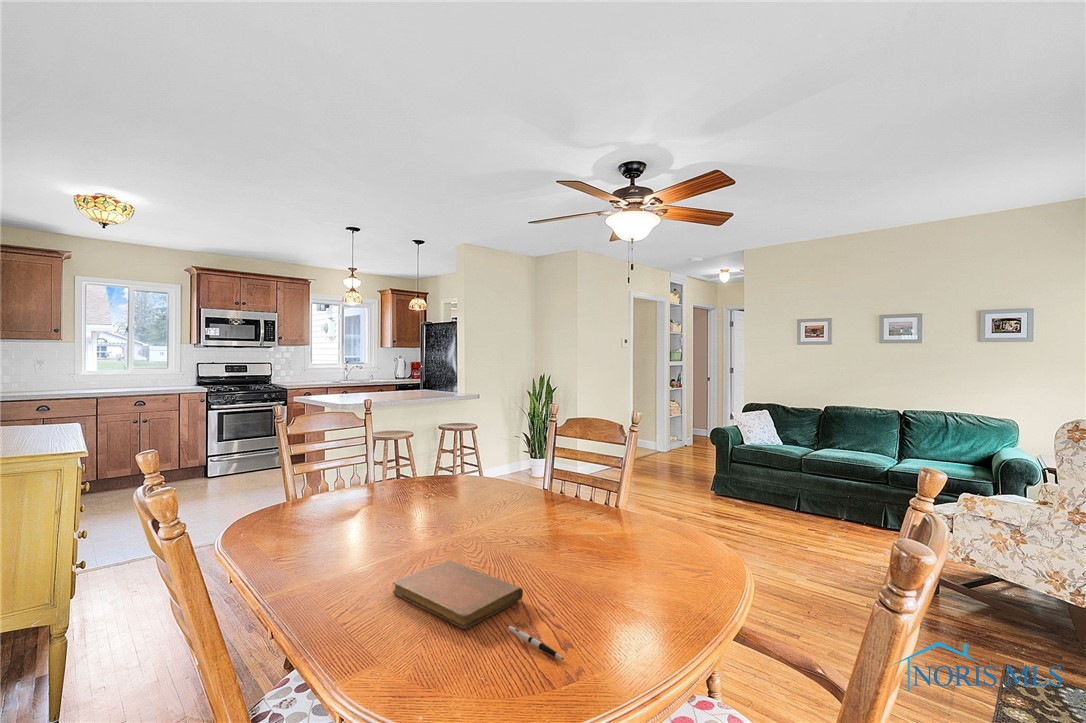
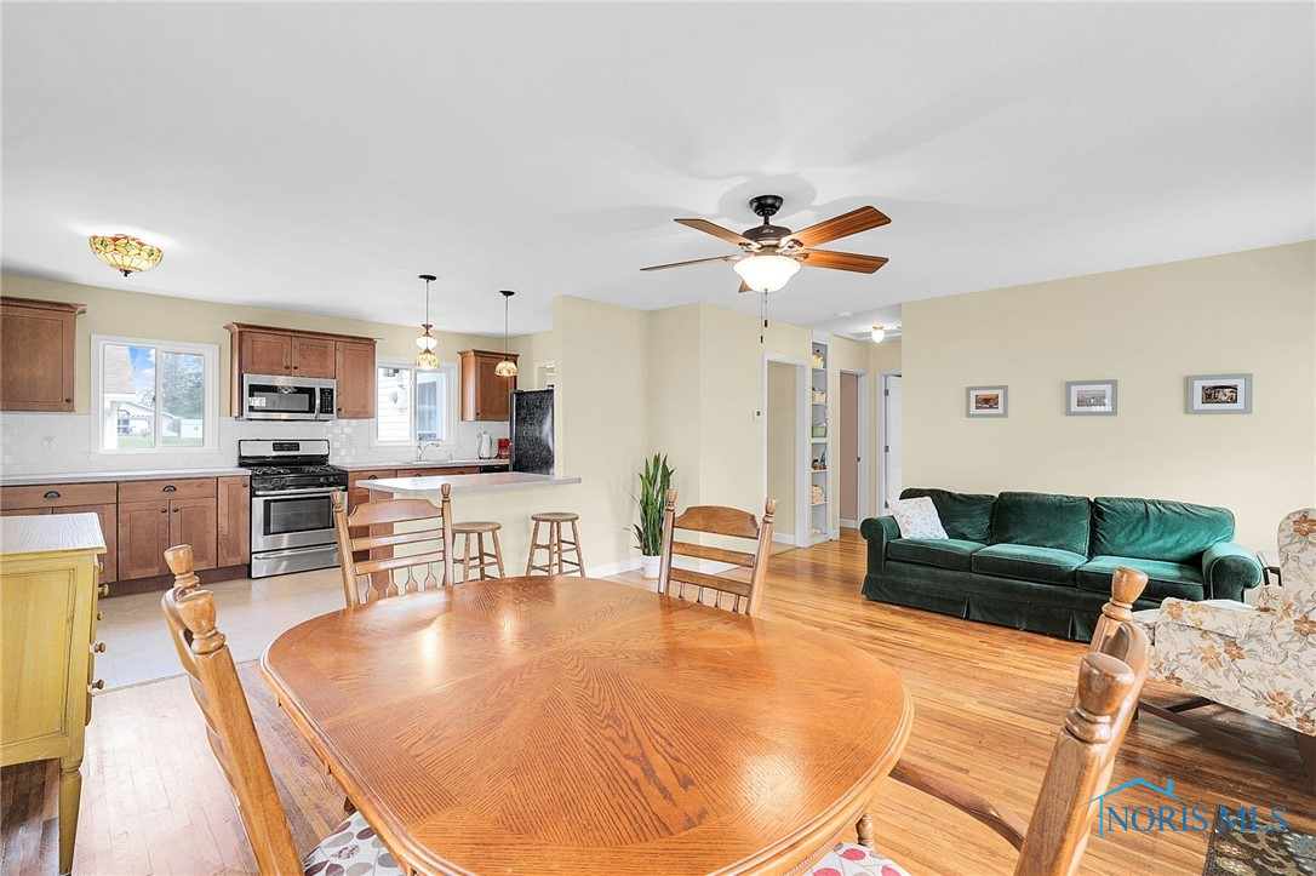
- notebook (456, 589)
- pen (535, 642)
